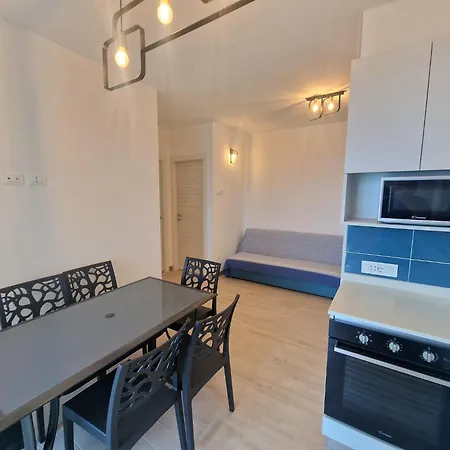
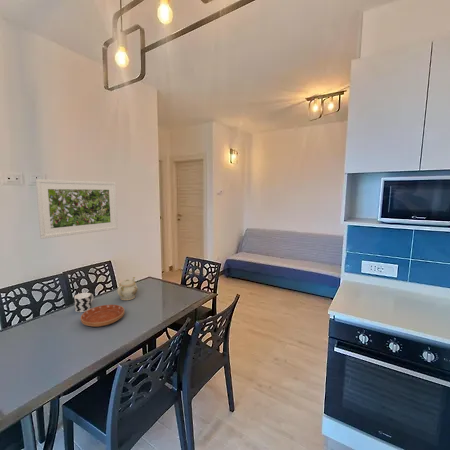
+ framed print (82, 207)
+ saucer (103, 315)
+ teapot (127, 288)
+ cup (85, 301)
